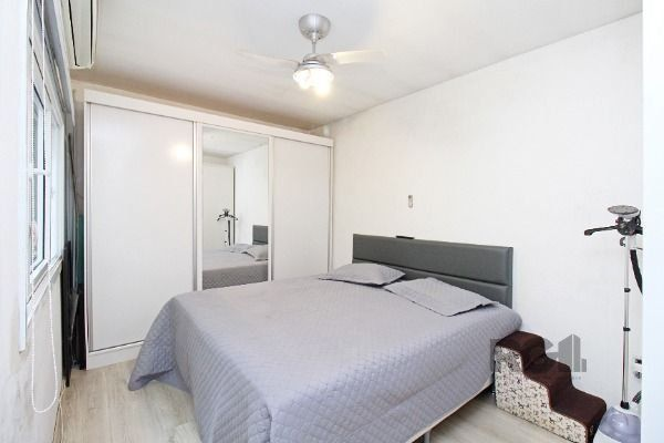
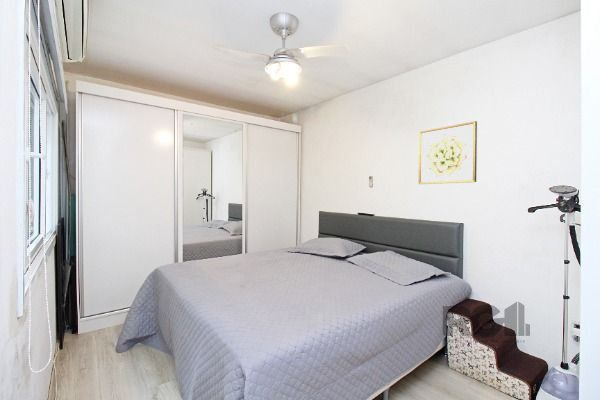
+ wall art (445, 155)
